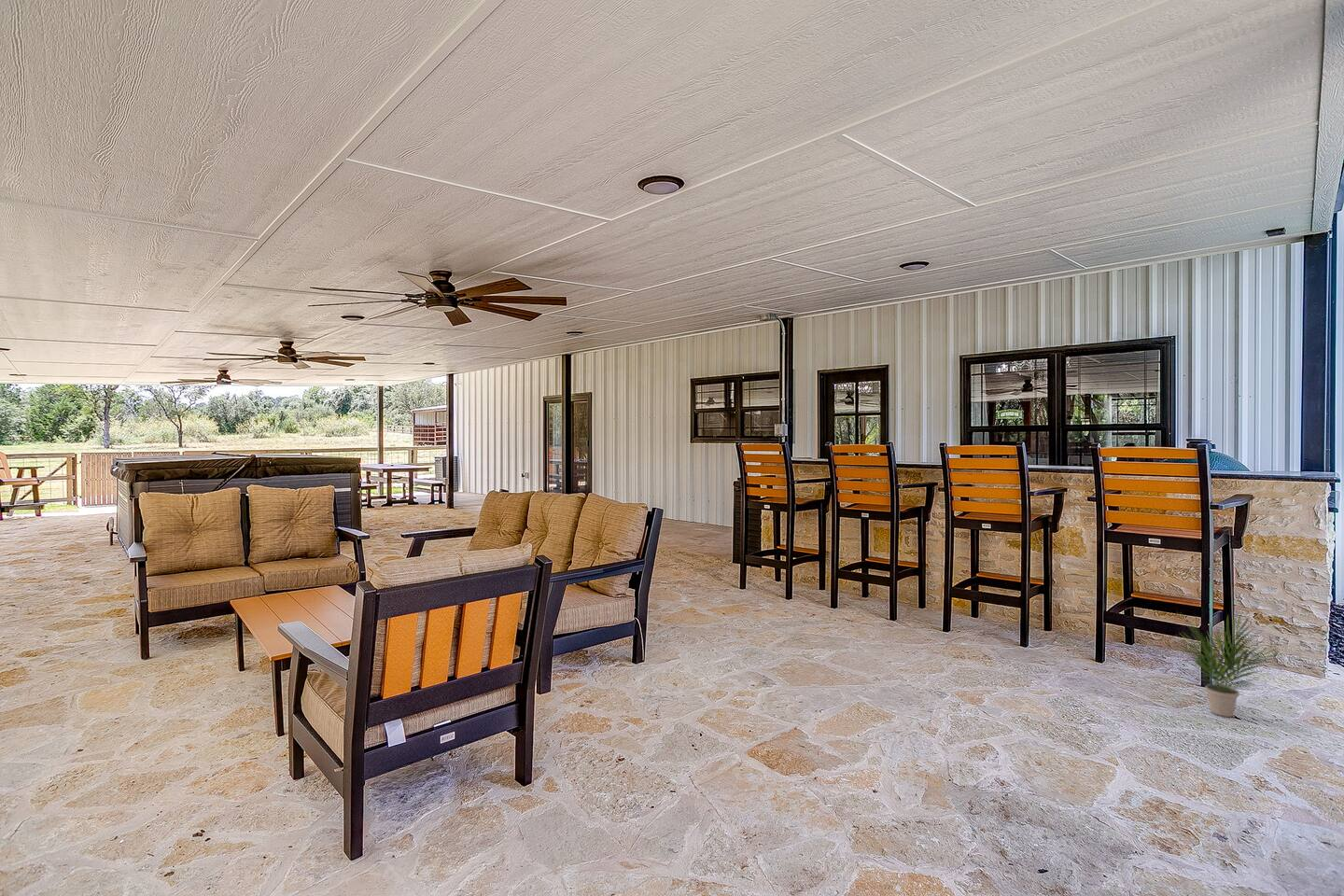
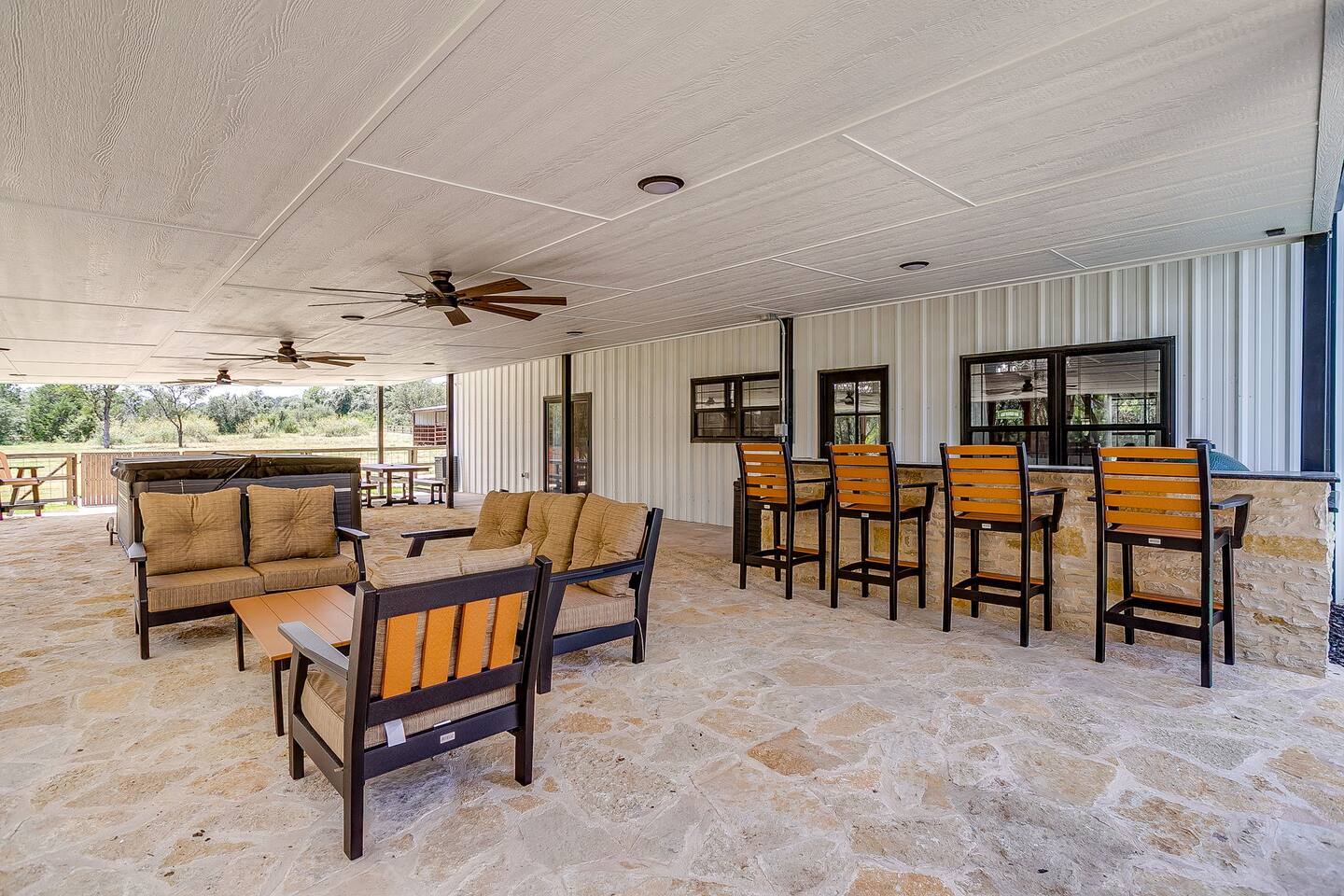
- potted plant (1224, 665)
